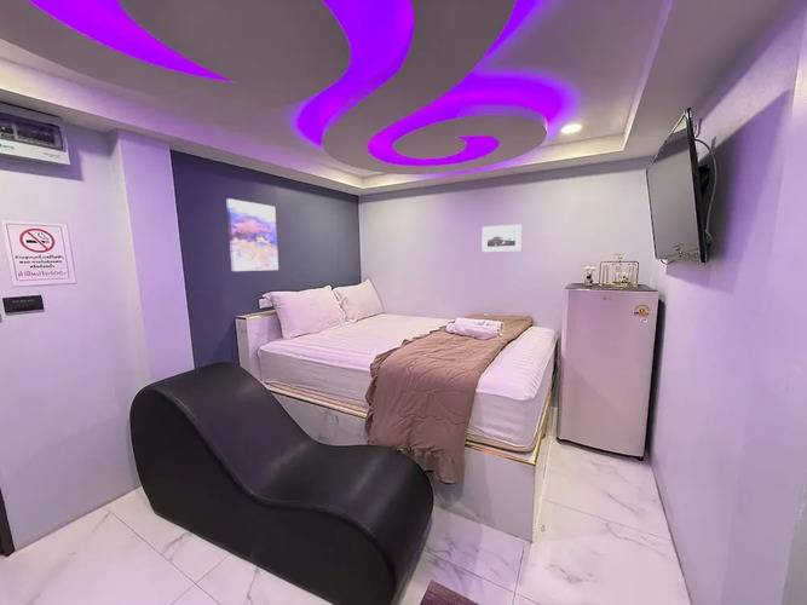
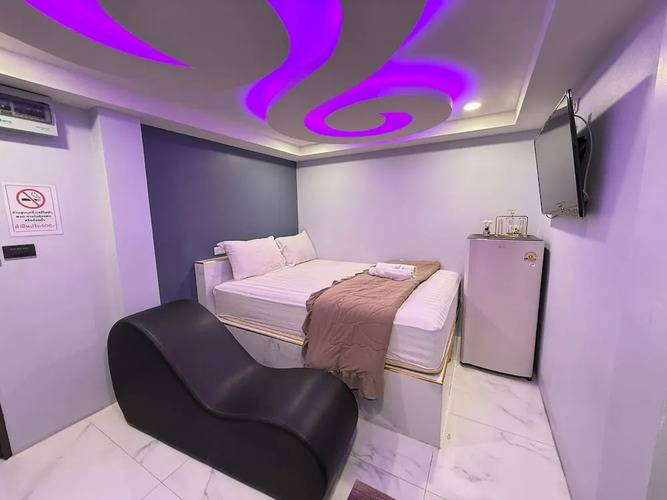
- wall art (254, 237)
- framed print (501, 238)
